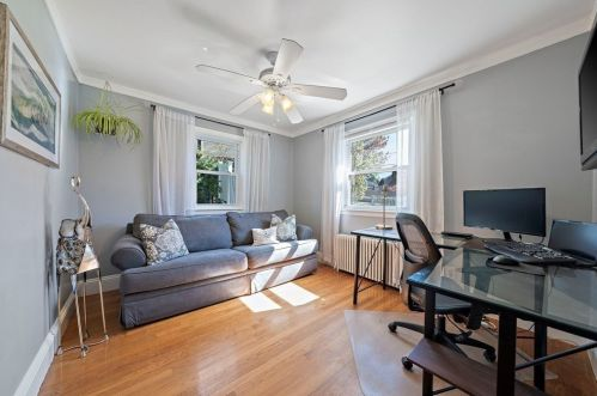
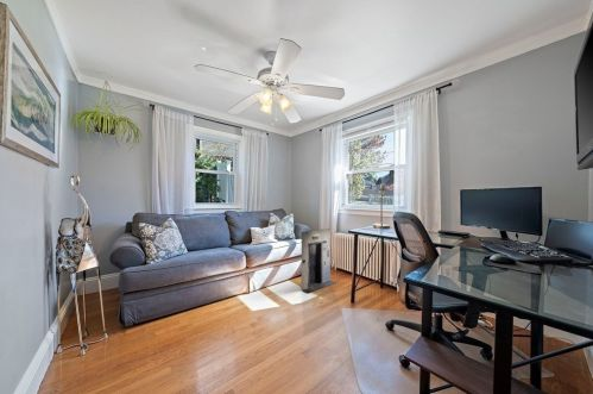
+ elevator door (315, 257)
